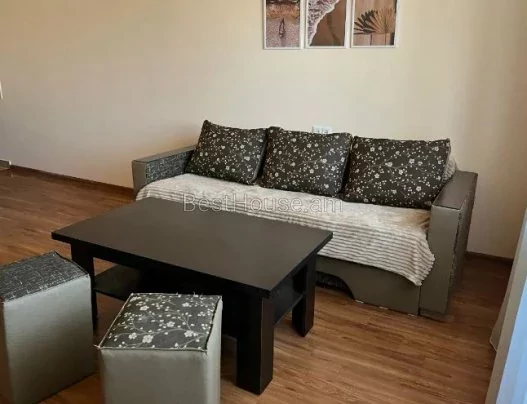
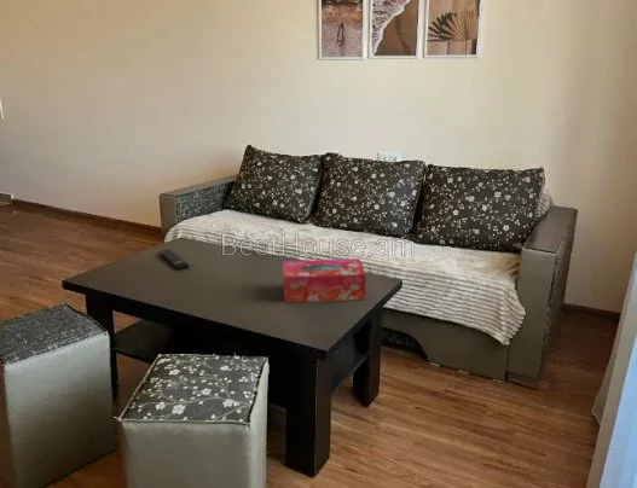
+ tissue box (323, 279)
+ remote control (173, 258)
